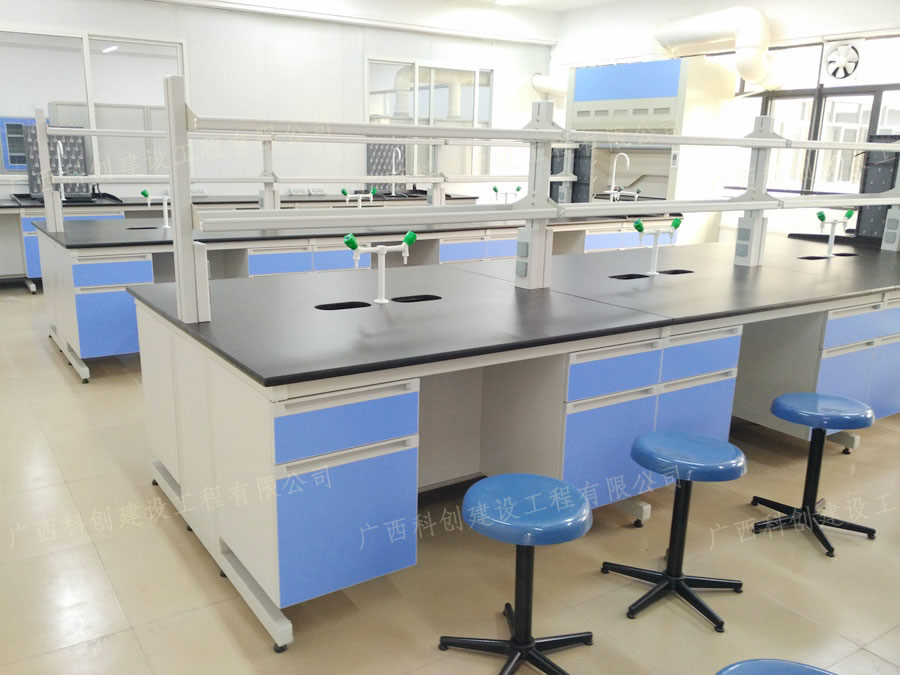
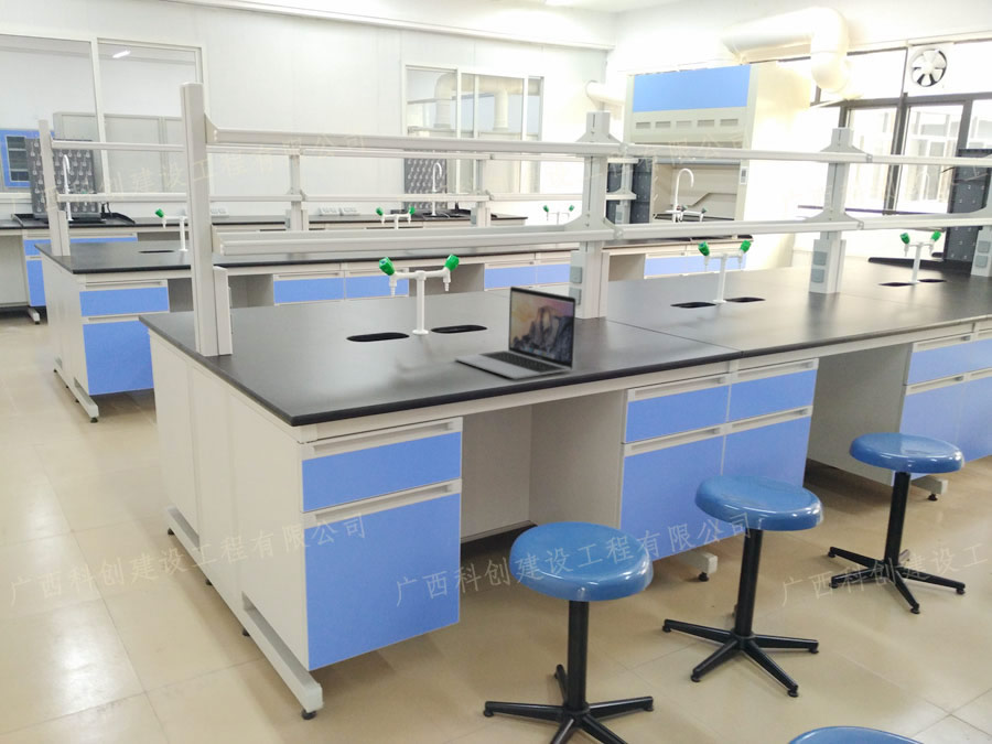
+ laptop (513, 330)
